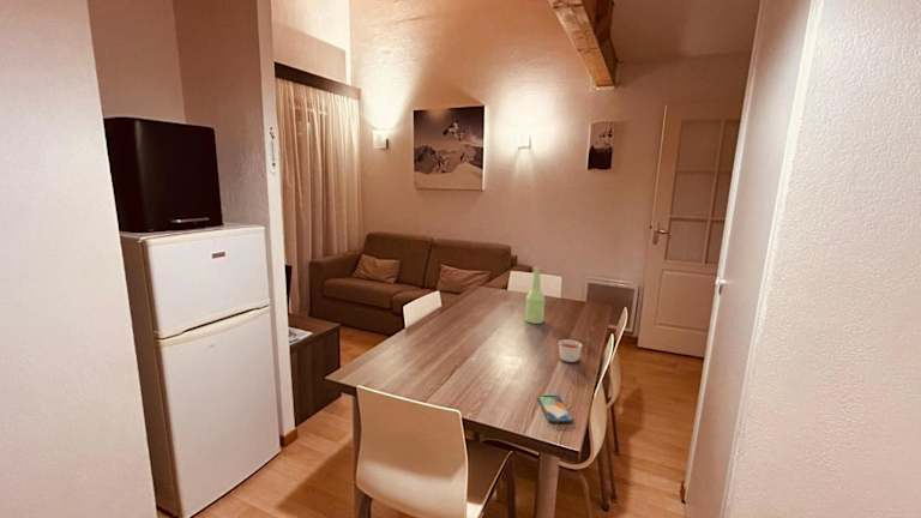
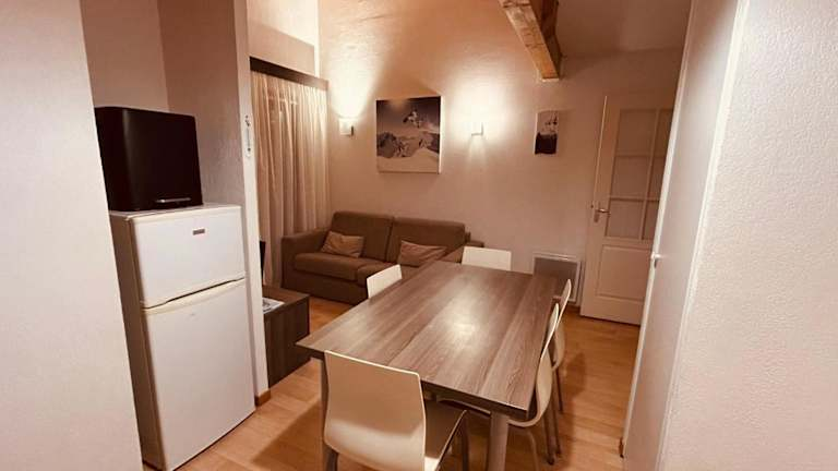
- smartphone (554, 408)
- bottle (535, 293)
- candle (568, 351)
